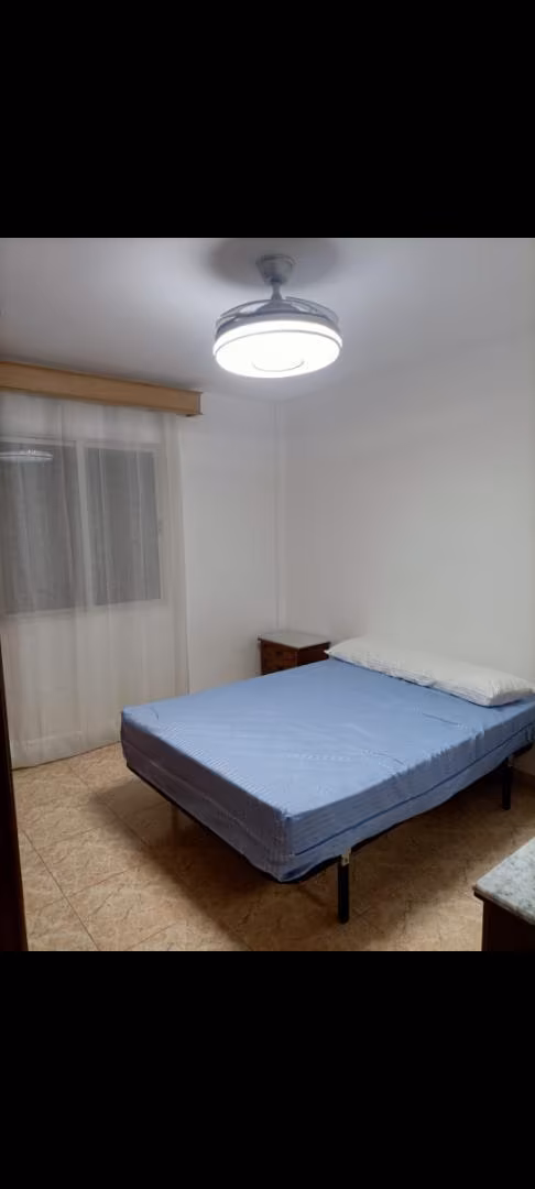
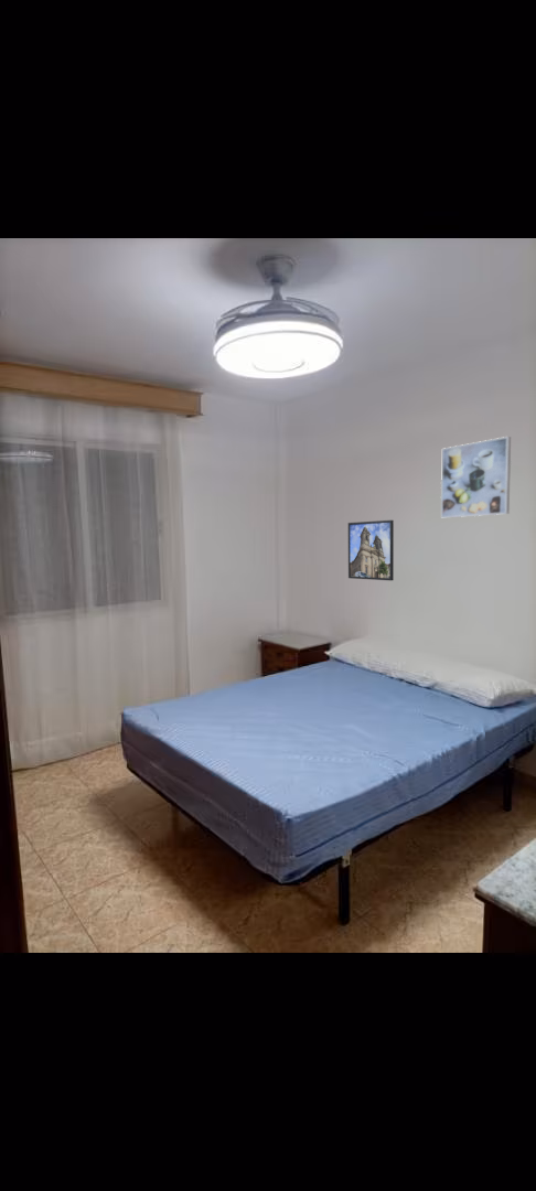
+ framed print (473, 480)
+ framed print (369, 550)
